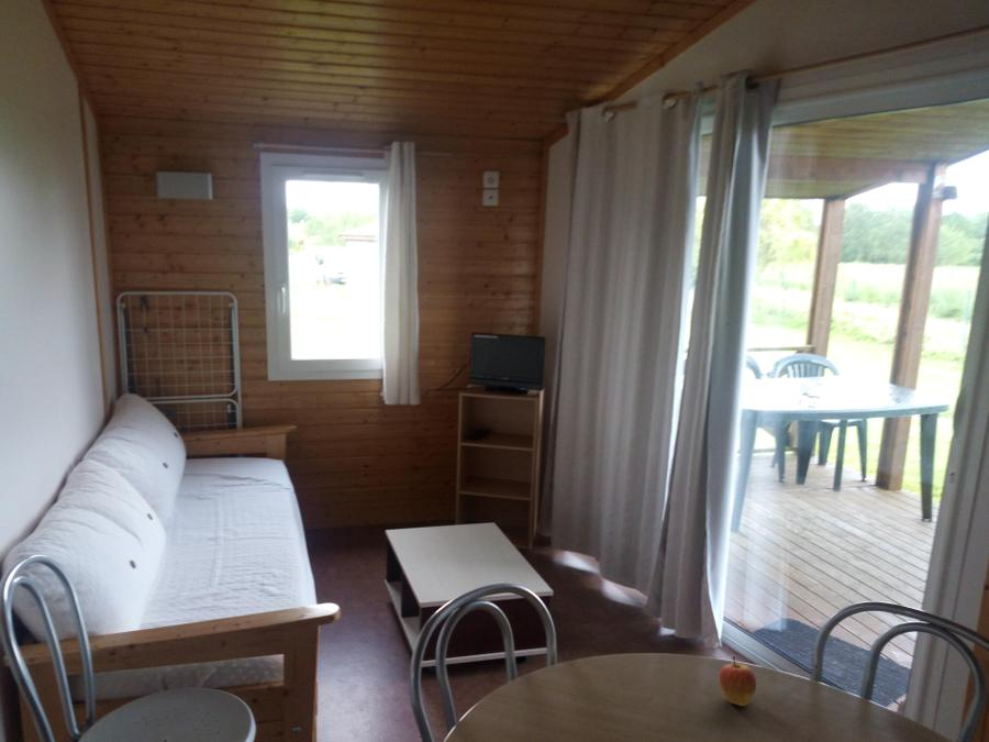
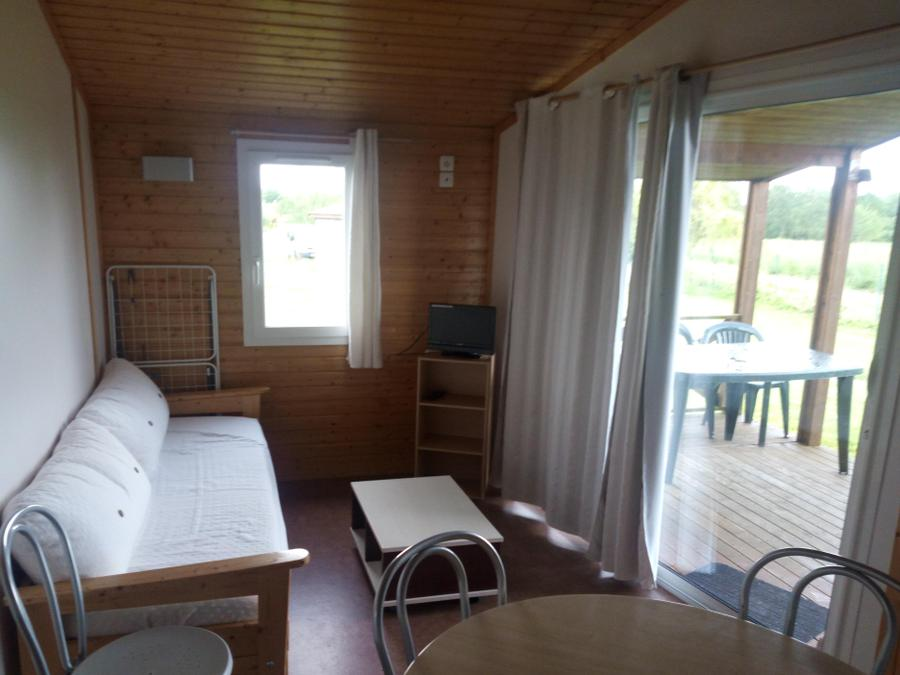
- fruit (737, 680)
